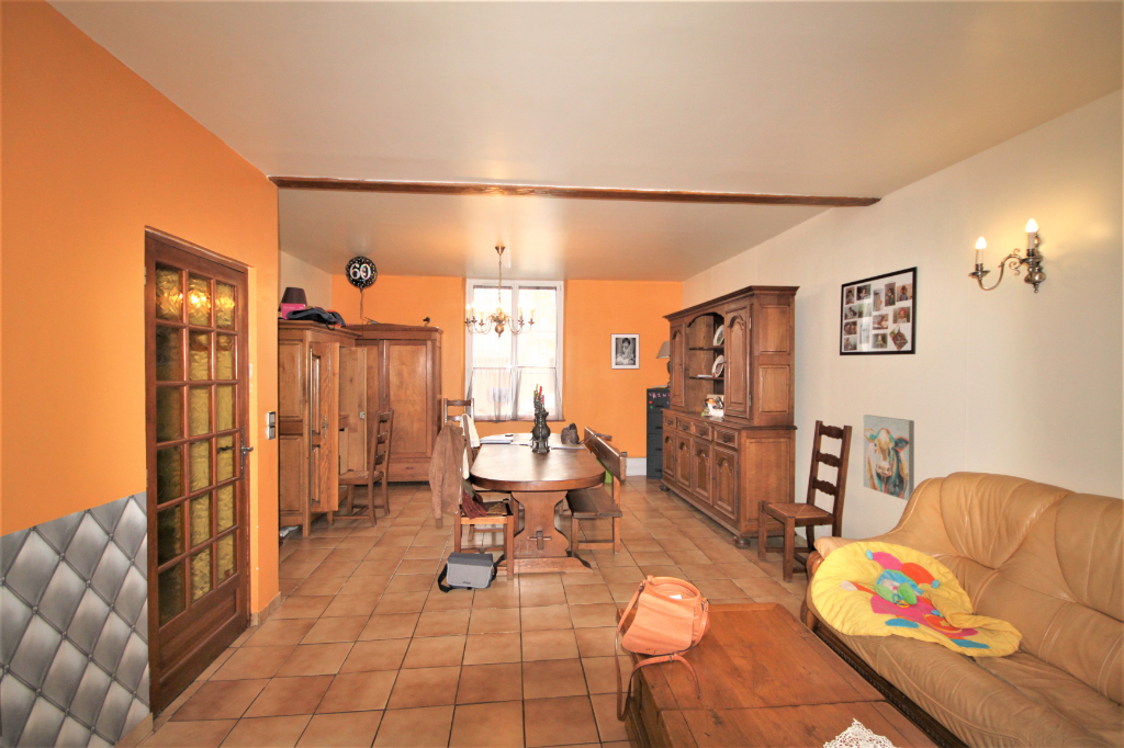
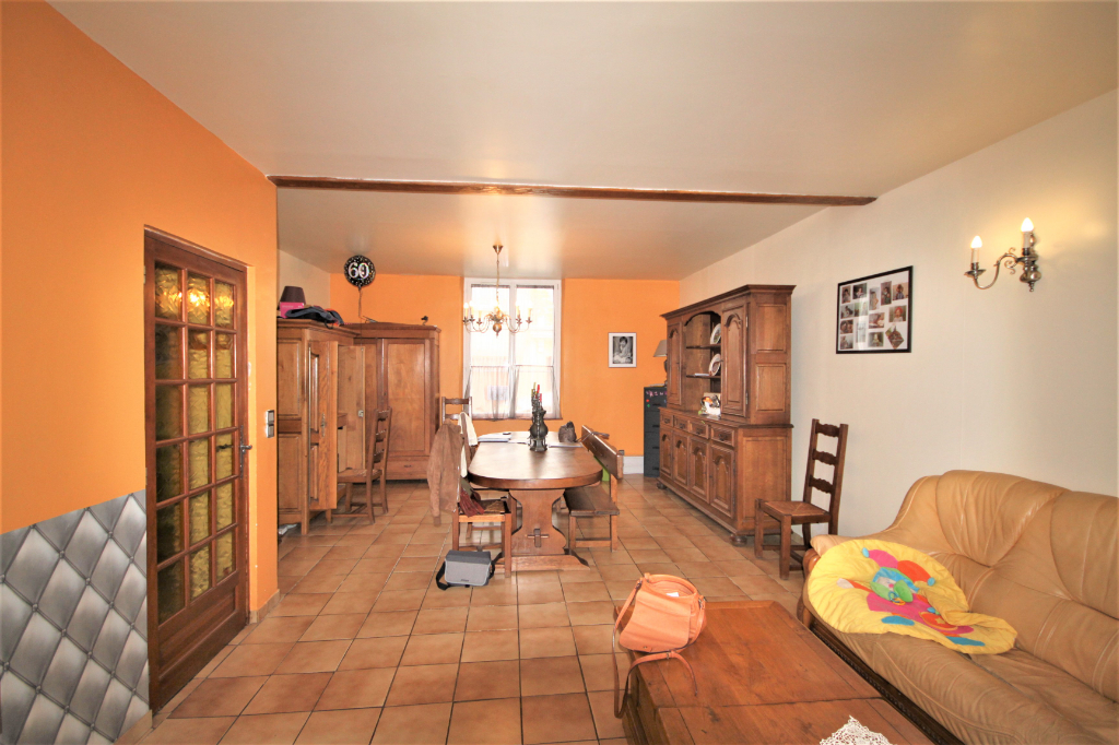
- wall art (887, 455)
